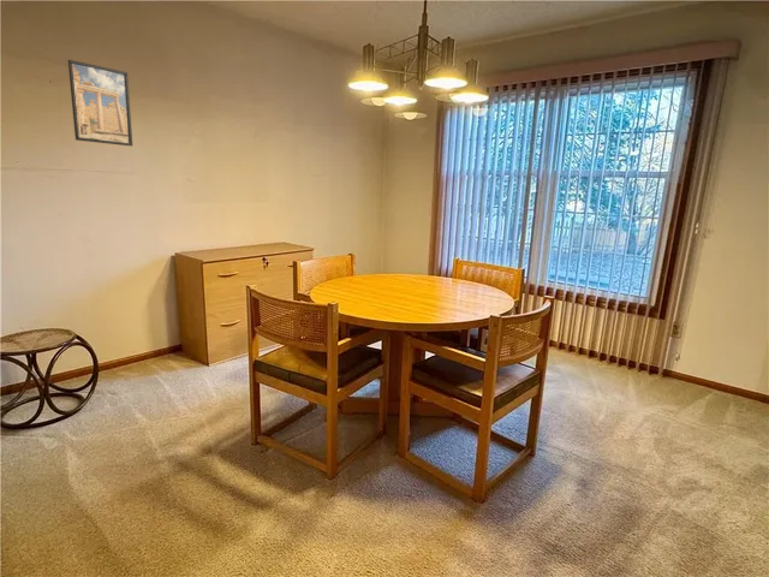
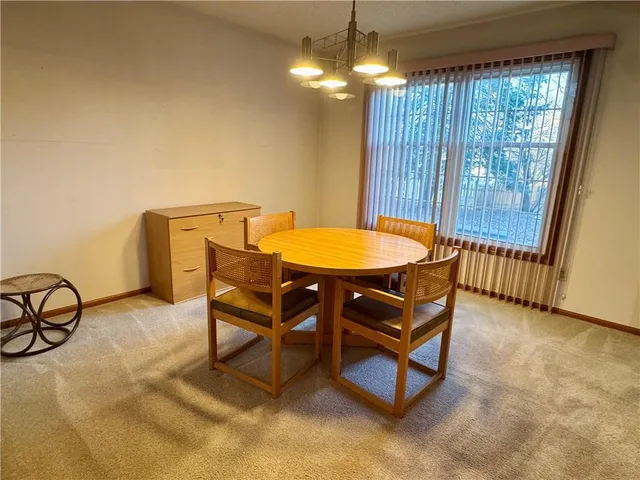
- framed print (102, 105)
